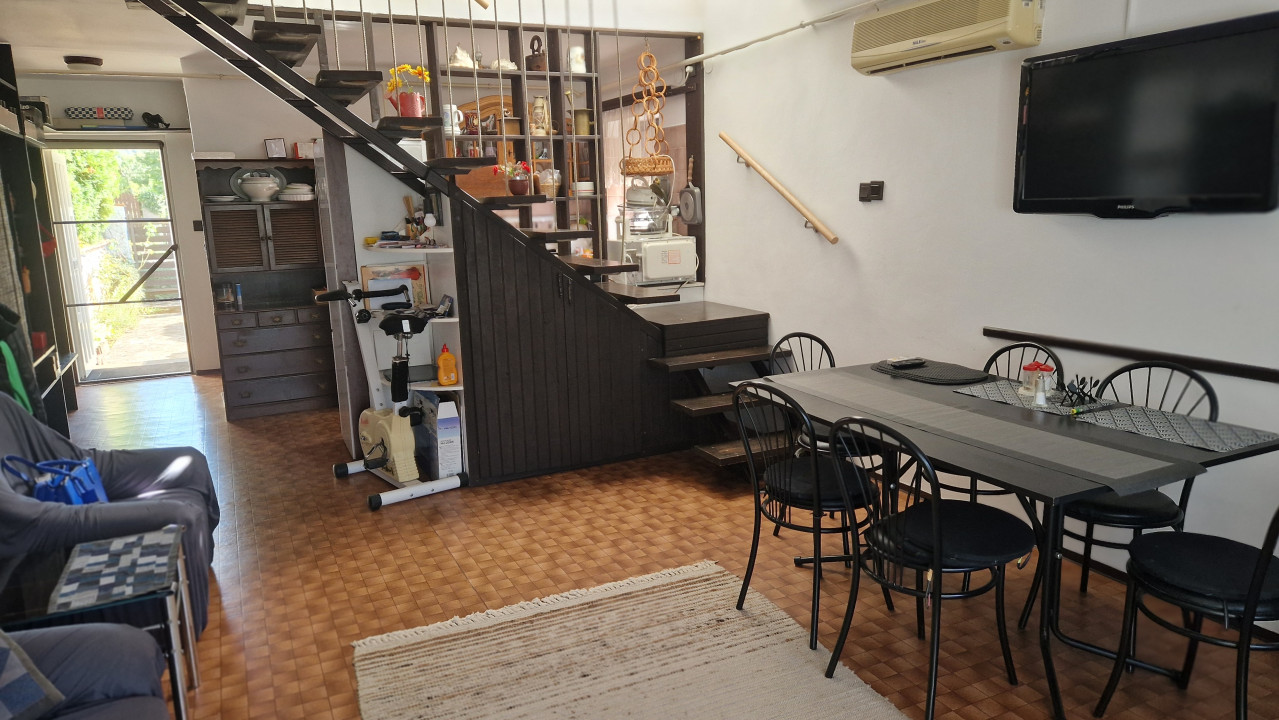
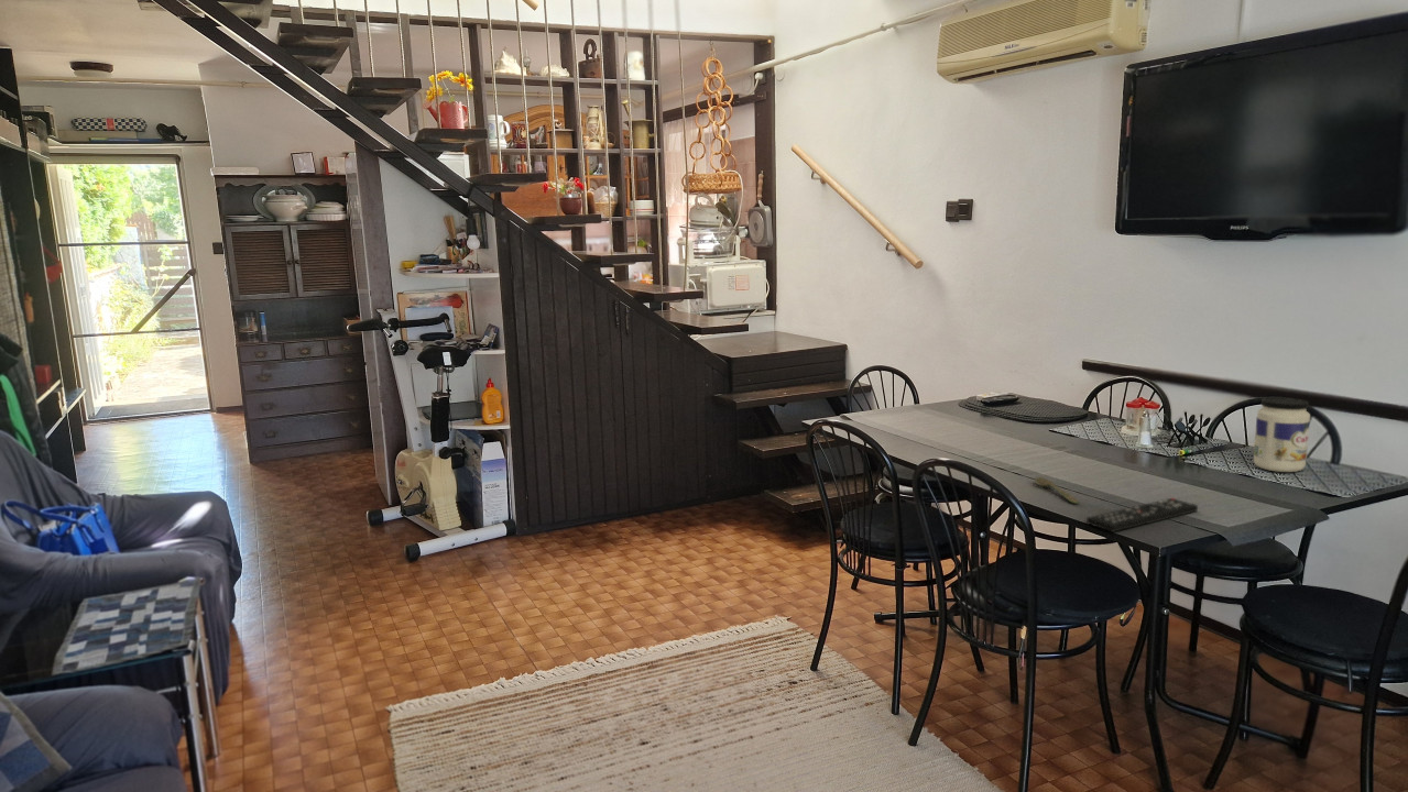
+ jar (1281, 433)
+ spoon (1057, 490)
+ remote control (1143, 513)
